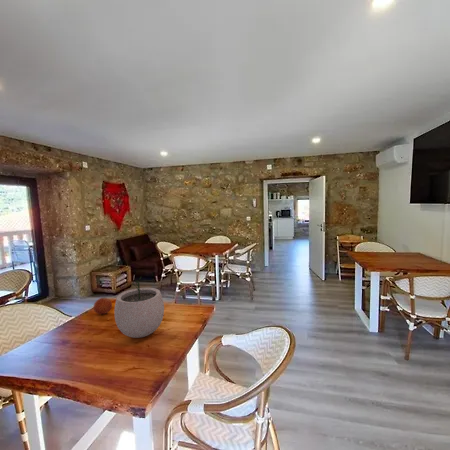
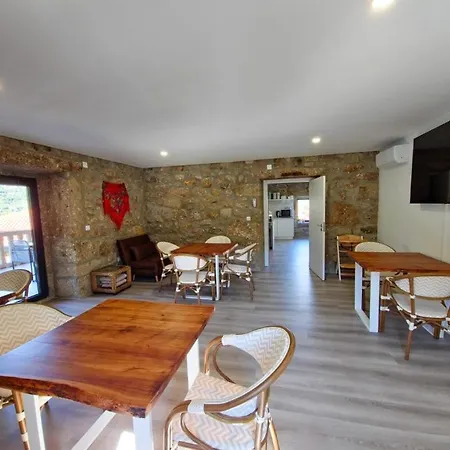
- plant pot (139, 305)
- fruit (102, 305)
